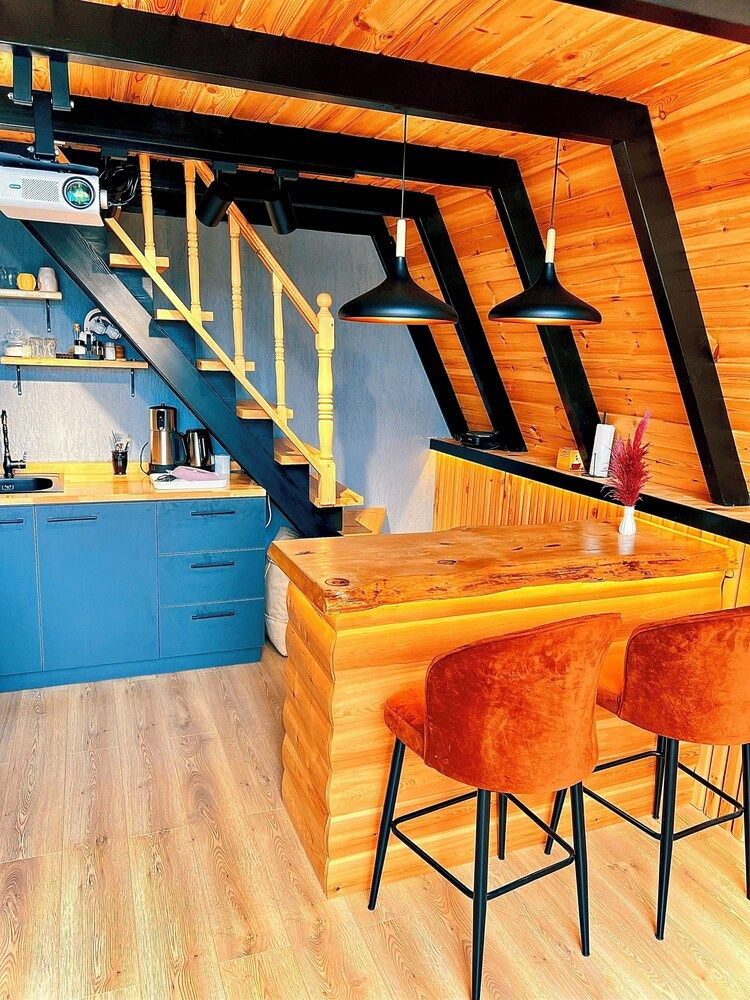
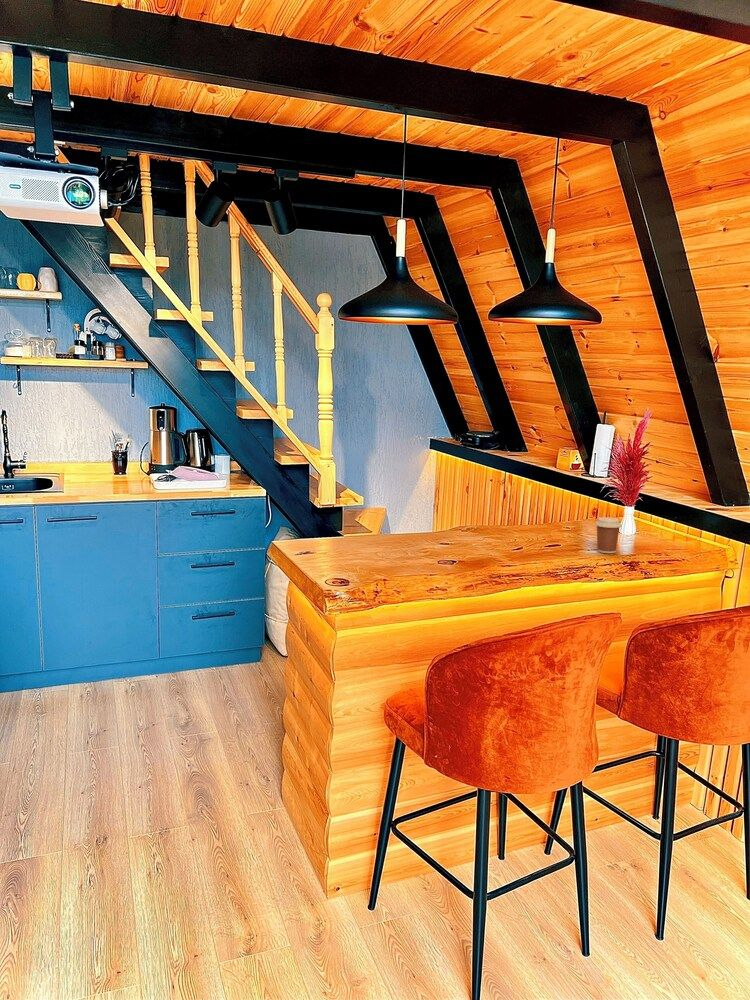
+ coffee cup (607, 535)
